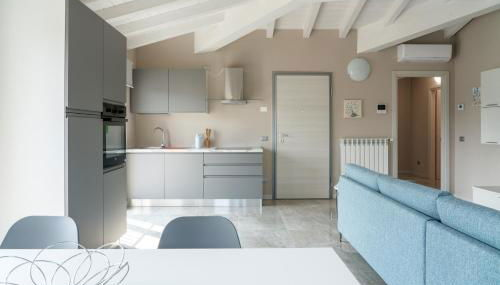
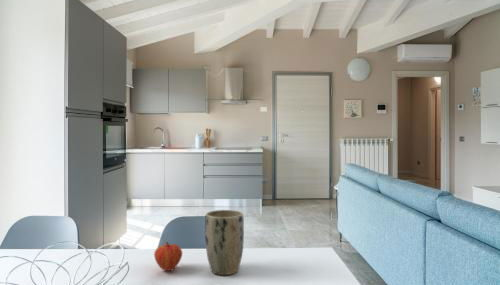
+ plant pot (224, 241)
+ fruit (168, 255)
